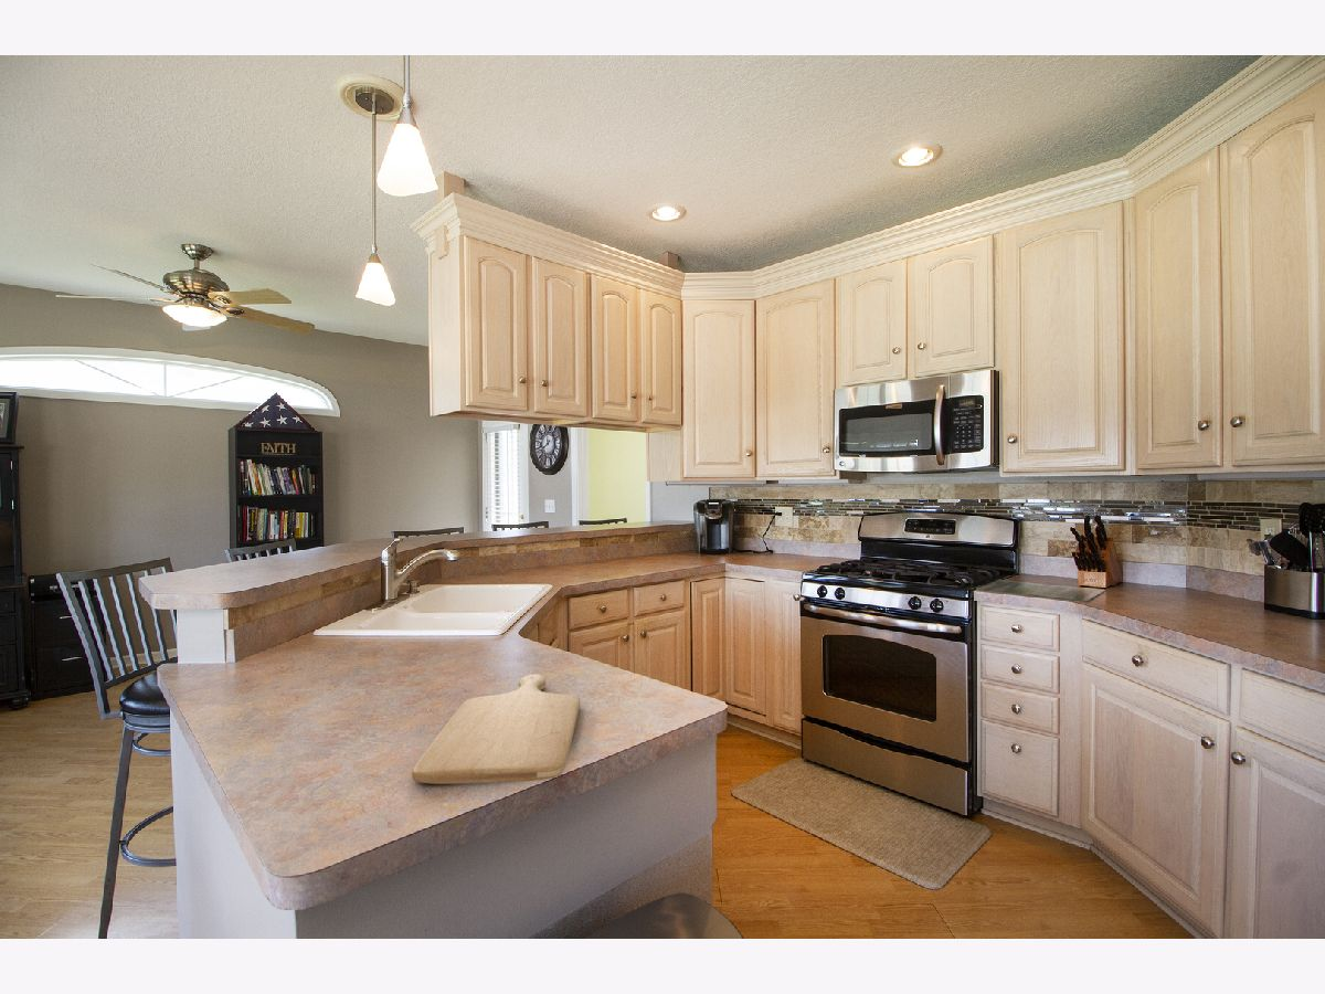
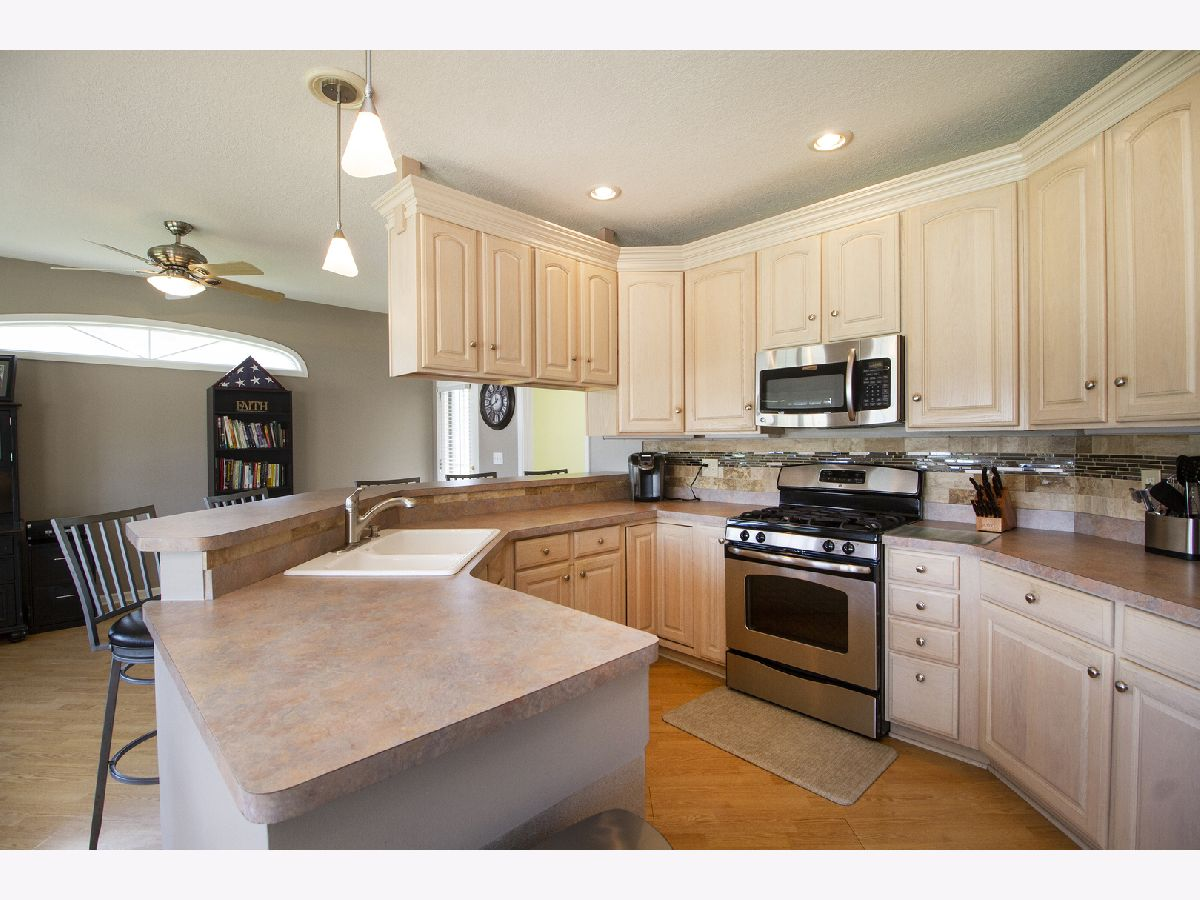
- chopping board (515, 717)
